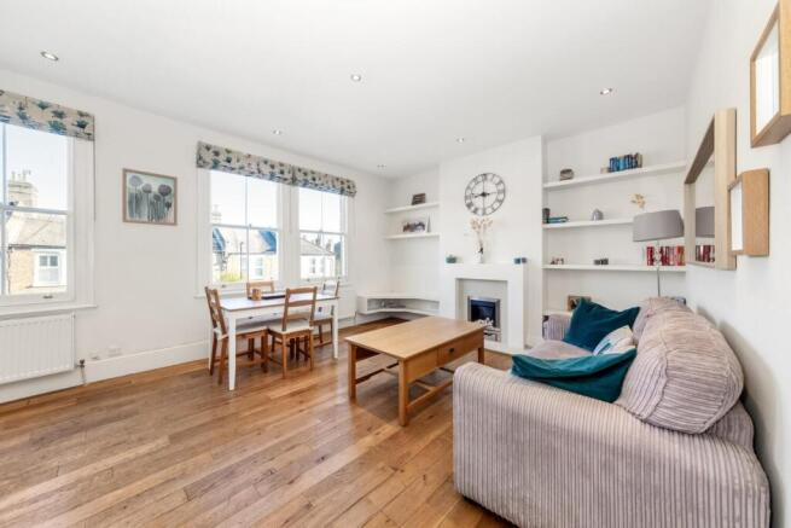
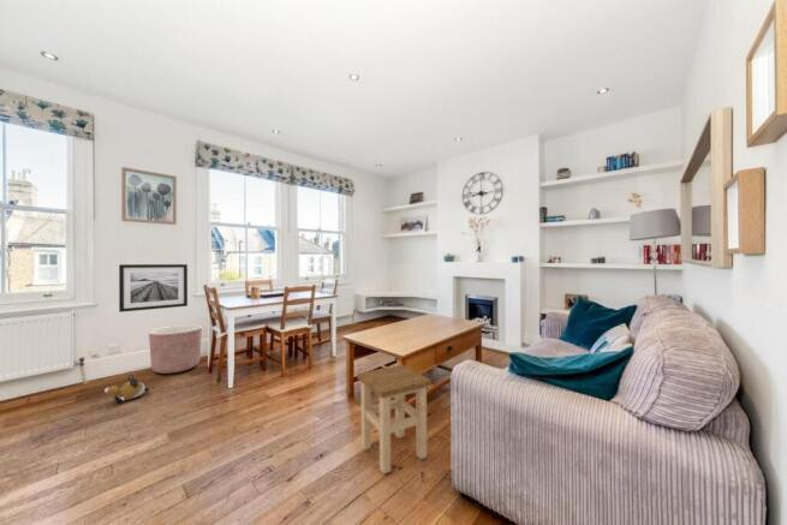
+ planter (175, 348)
+ plush toy (126, 388)
+ wall art (155, 286)
+ stool (395, 413)
